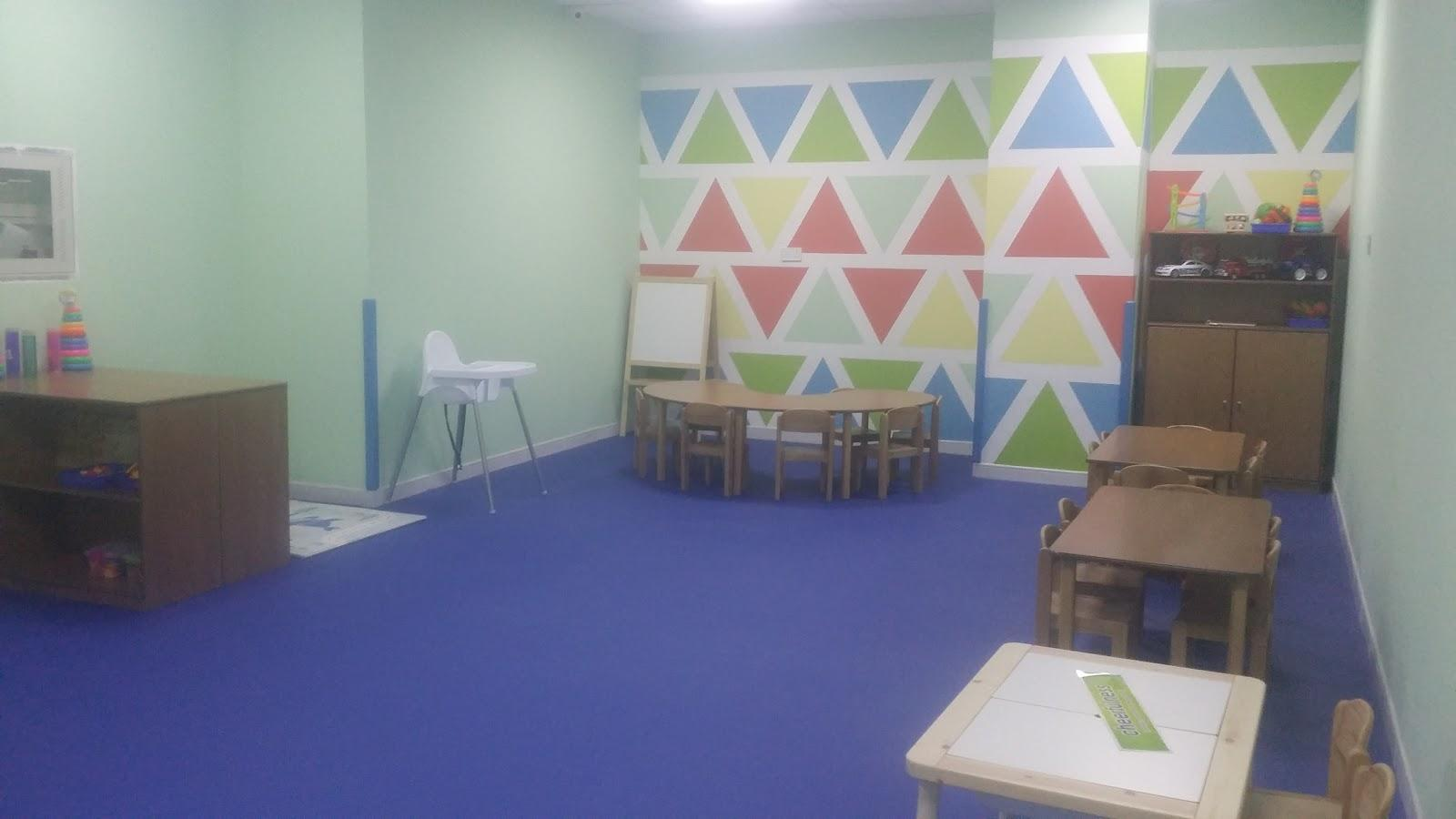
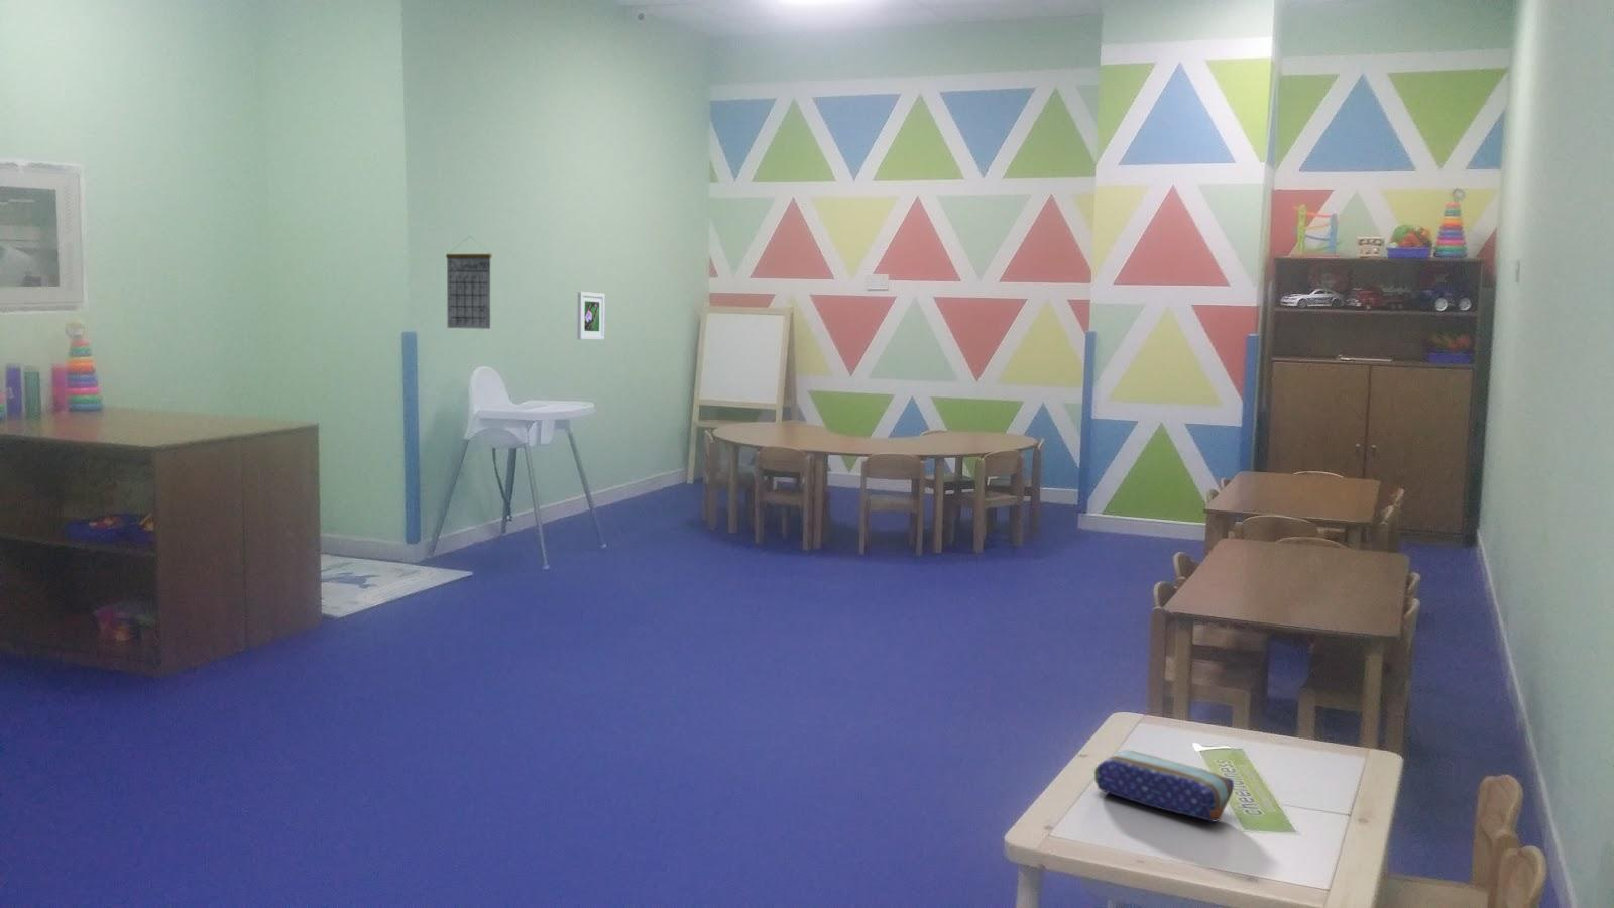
+ calendar (468, 282)
+ pencil case (1162, 783)
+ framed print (591, 316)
